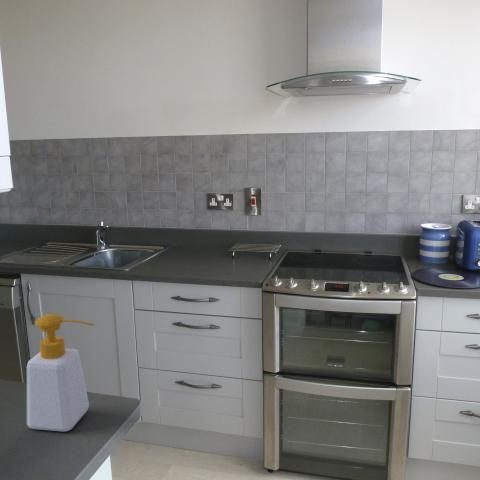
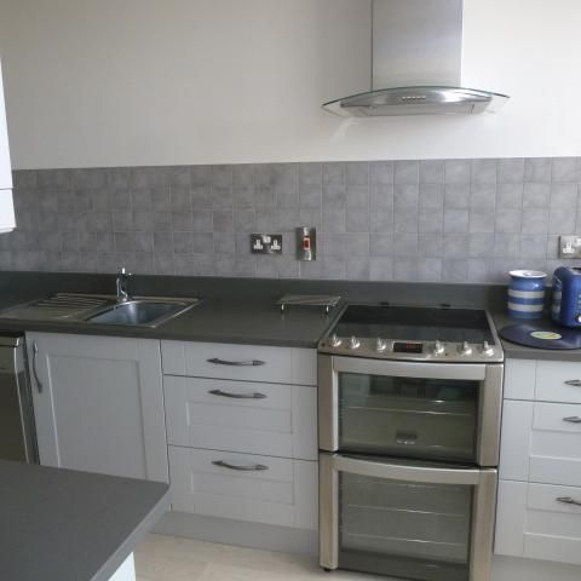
- soap bottle (64, 369)
